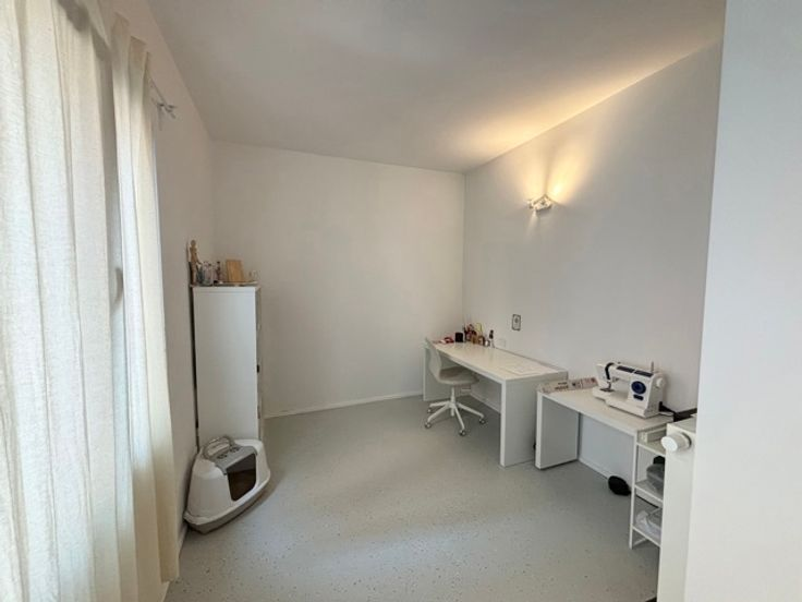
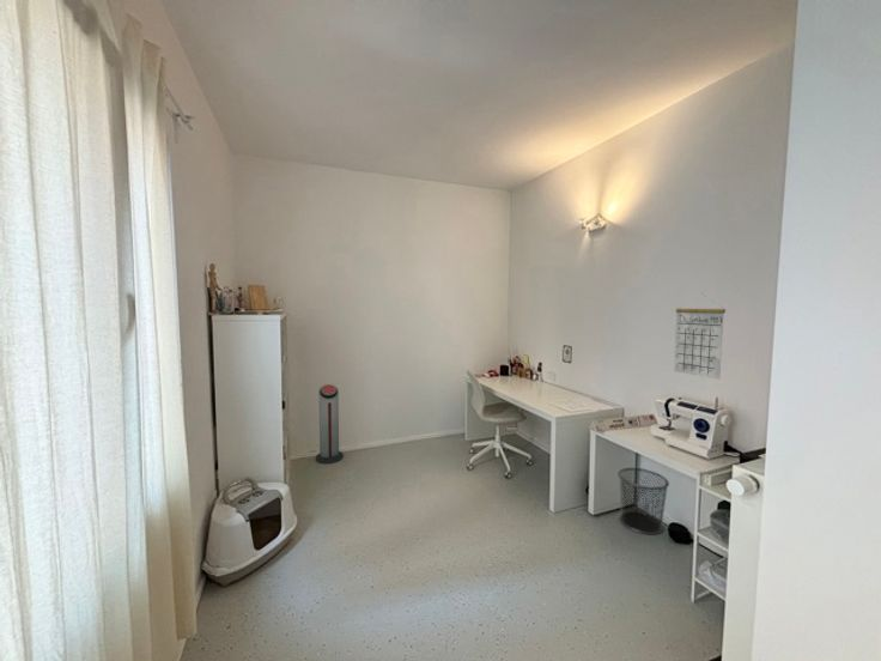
+ air purifier (328, 422)
+ calendar (698, 334)
+ waste bin (642, 501)
